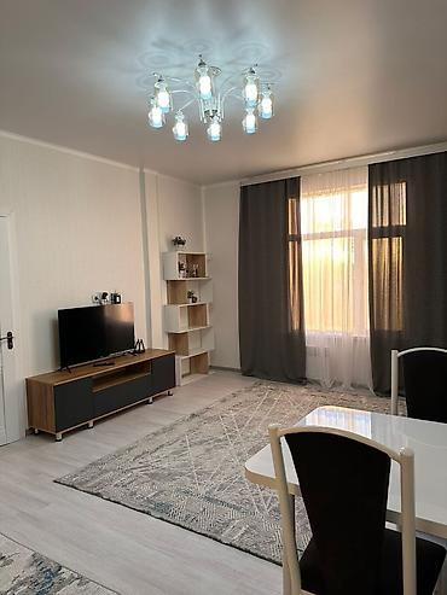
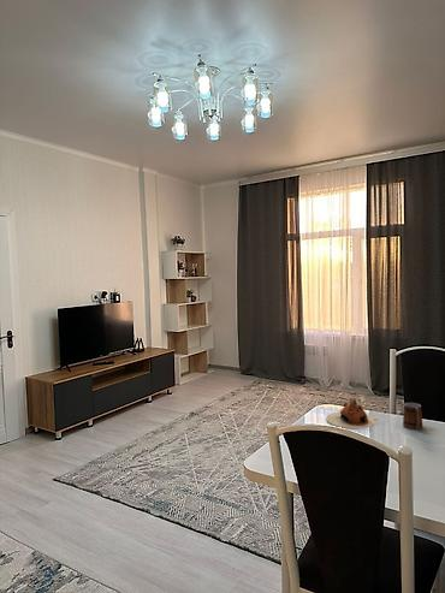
+ mug (414, 415)
+ teapot (351, 408)
